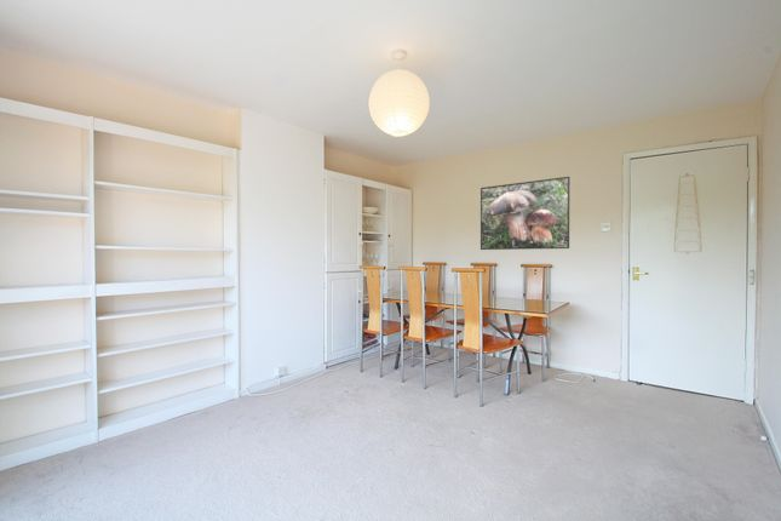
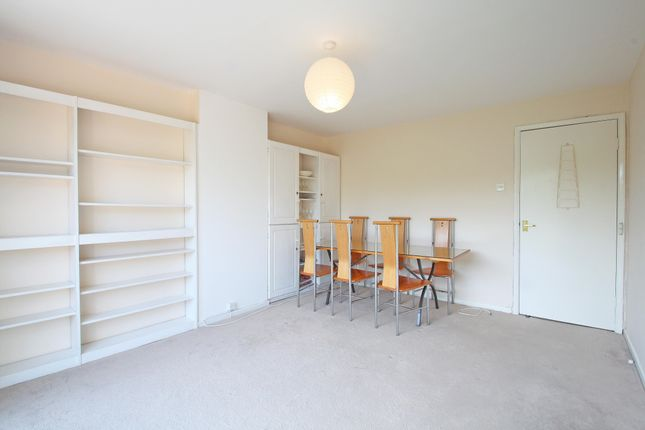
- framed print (521, 216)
